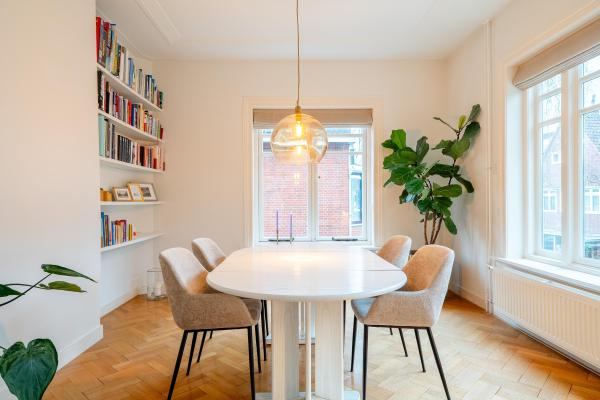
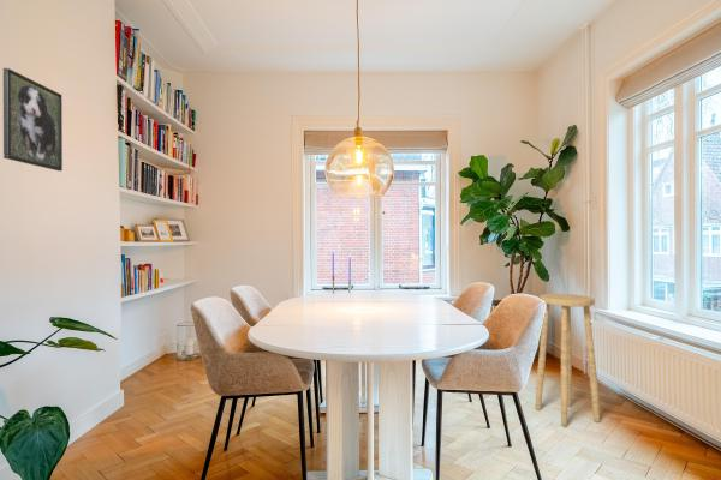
+ stool (566, 355)
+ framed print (35, 124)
